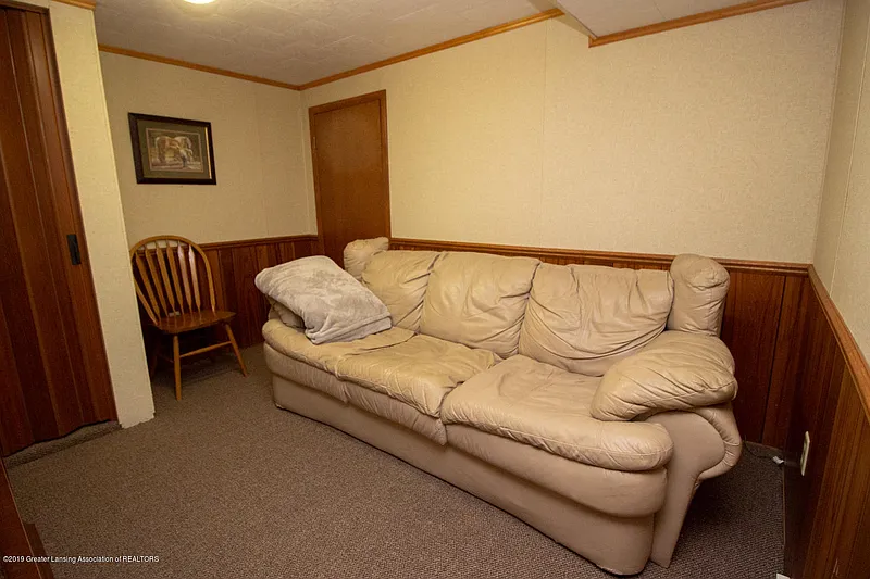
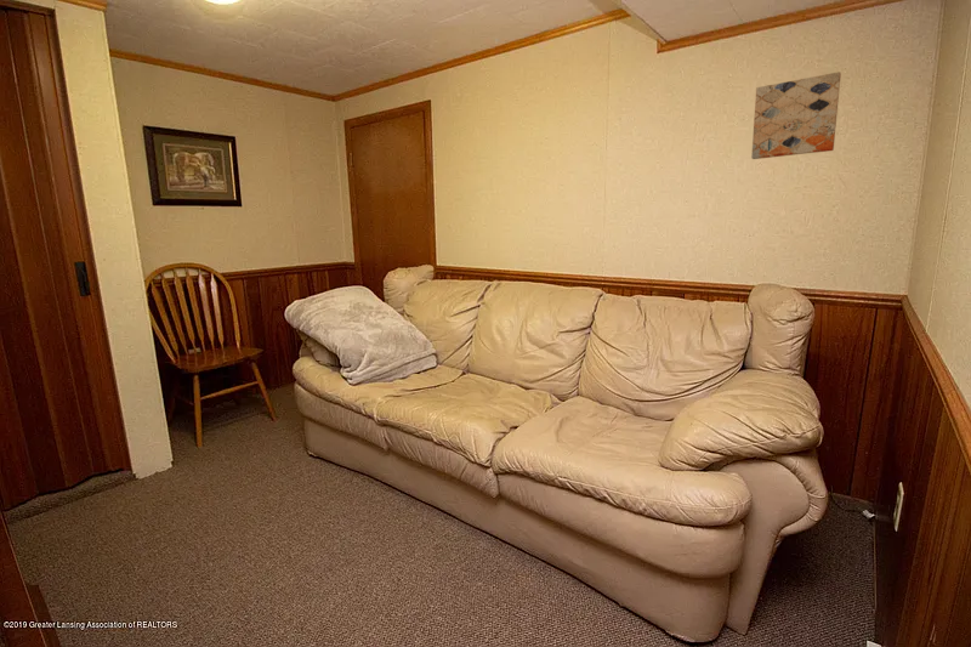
+ wall art (794, 118)
